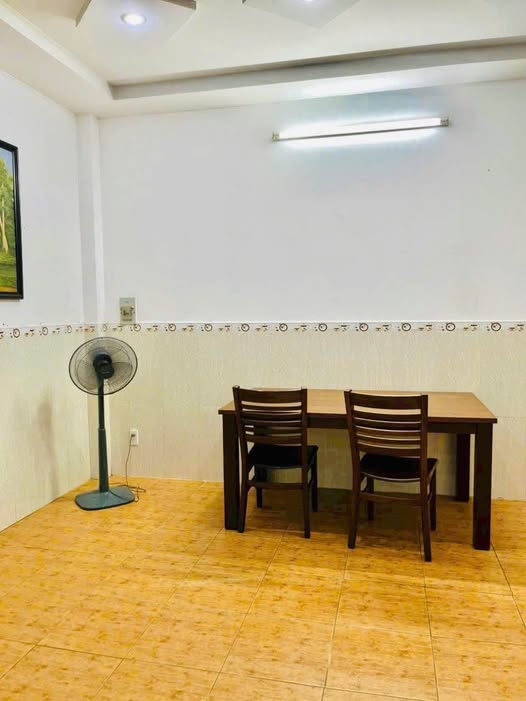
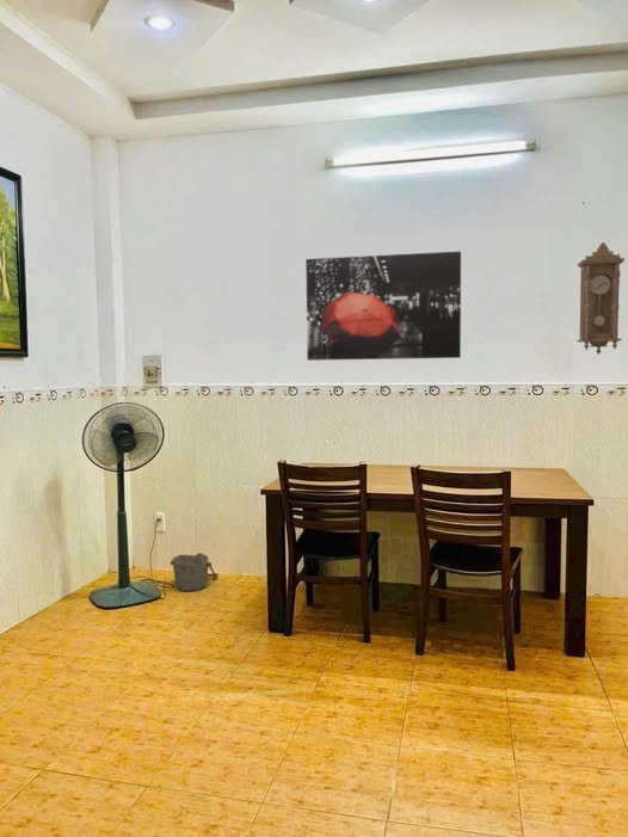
+ bucket (192, 570)
+ pendulum clock (599, 299)
+ wall art (381, 307)
